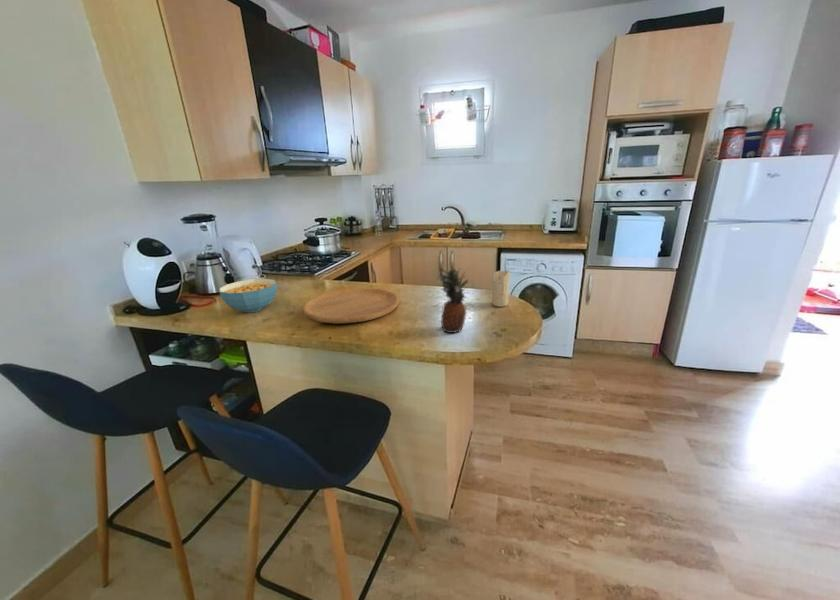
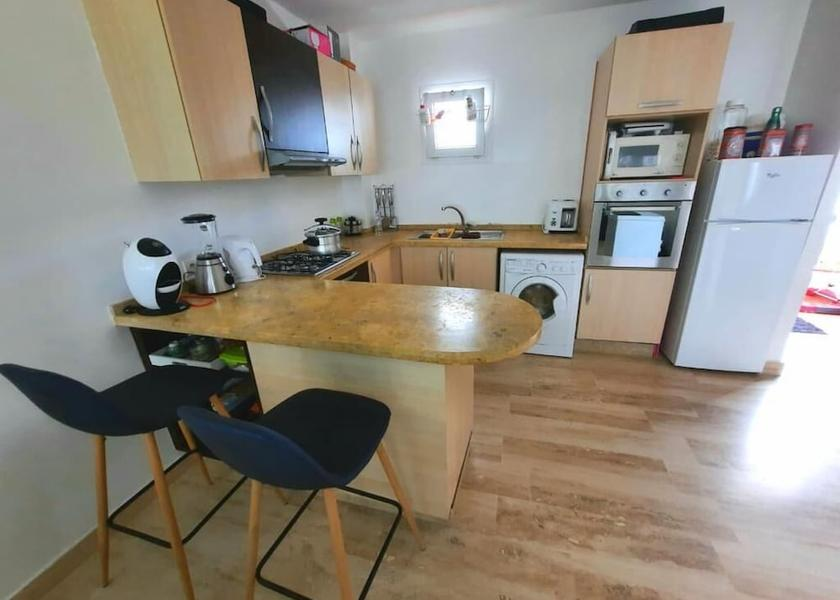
- candle (500, 288)
- cutting board (352, 304)
- fruit (450, 298)
- cereal bowl (250, 297)
